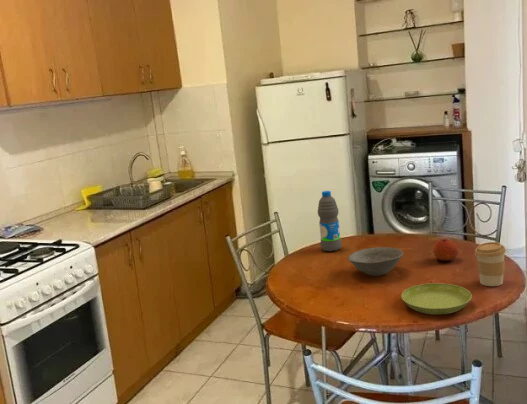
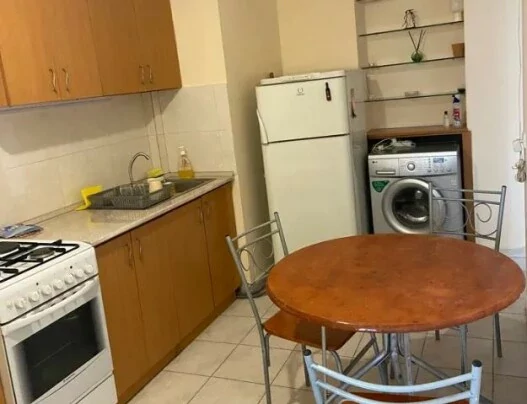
- saucer (436, 299)
- water bottle (328, 220)
- fruit (445, 249)
- bowl (375, 263)
- coffee cup (490, 263)
